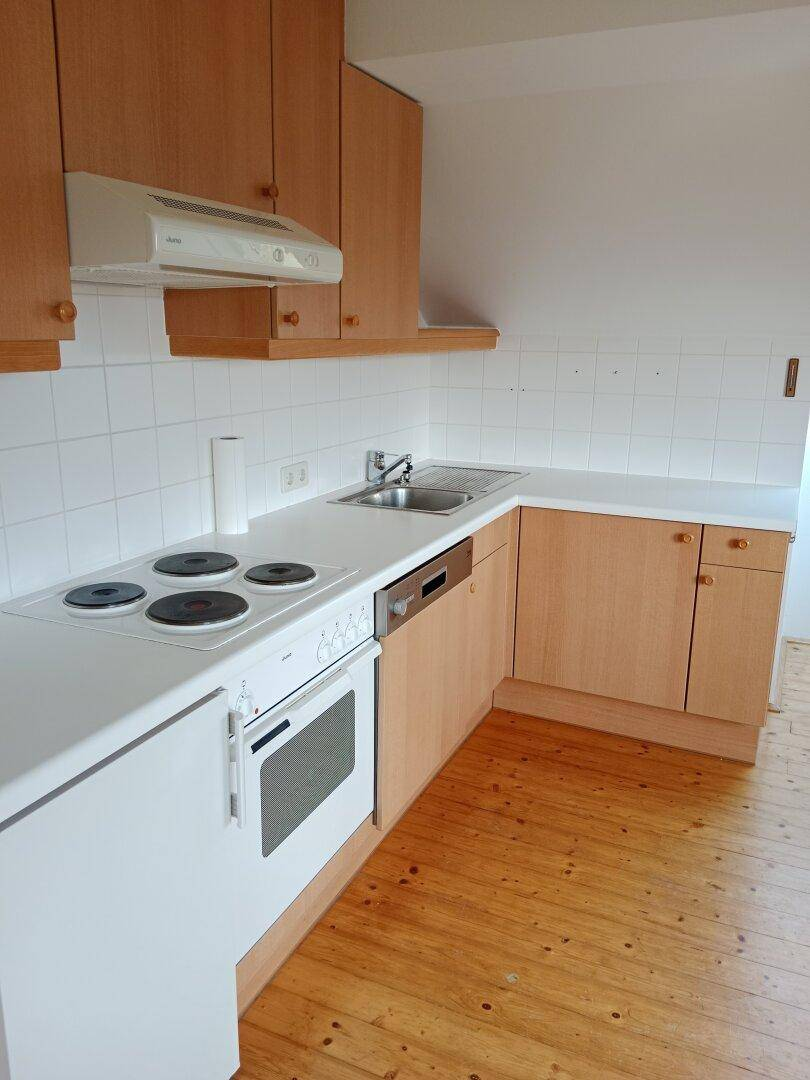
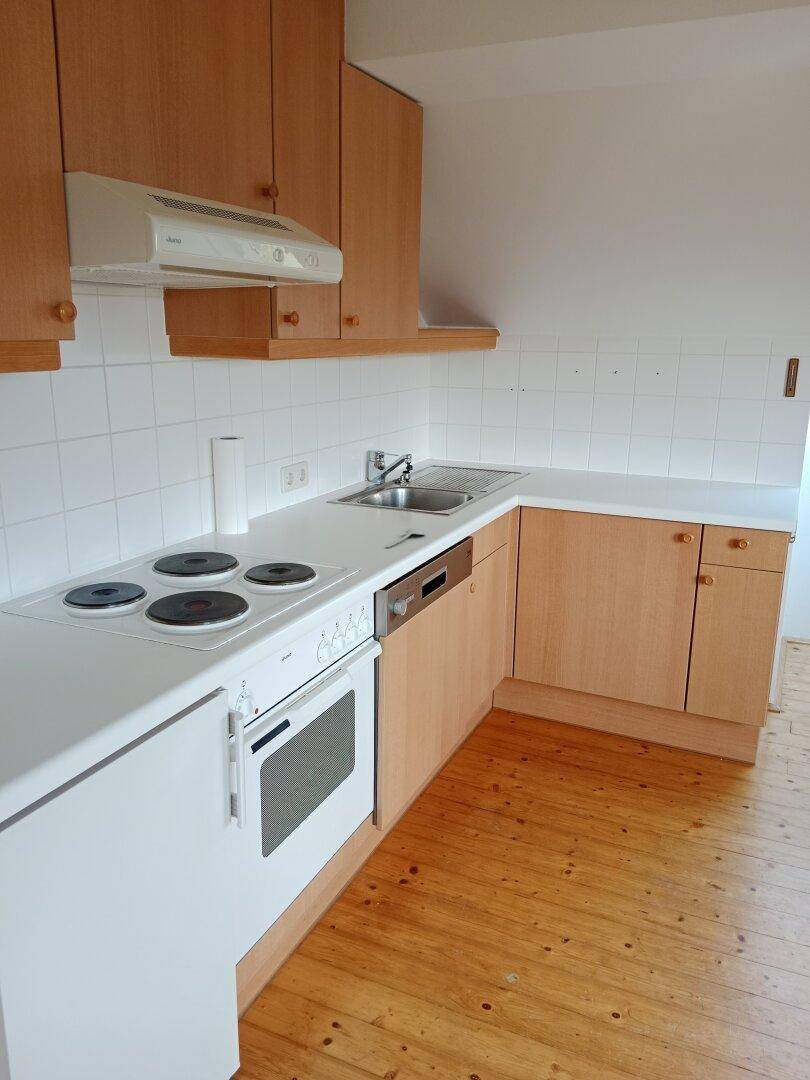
+ spoon (404, 536)
